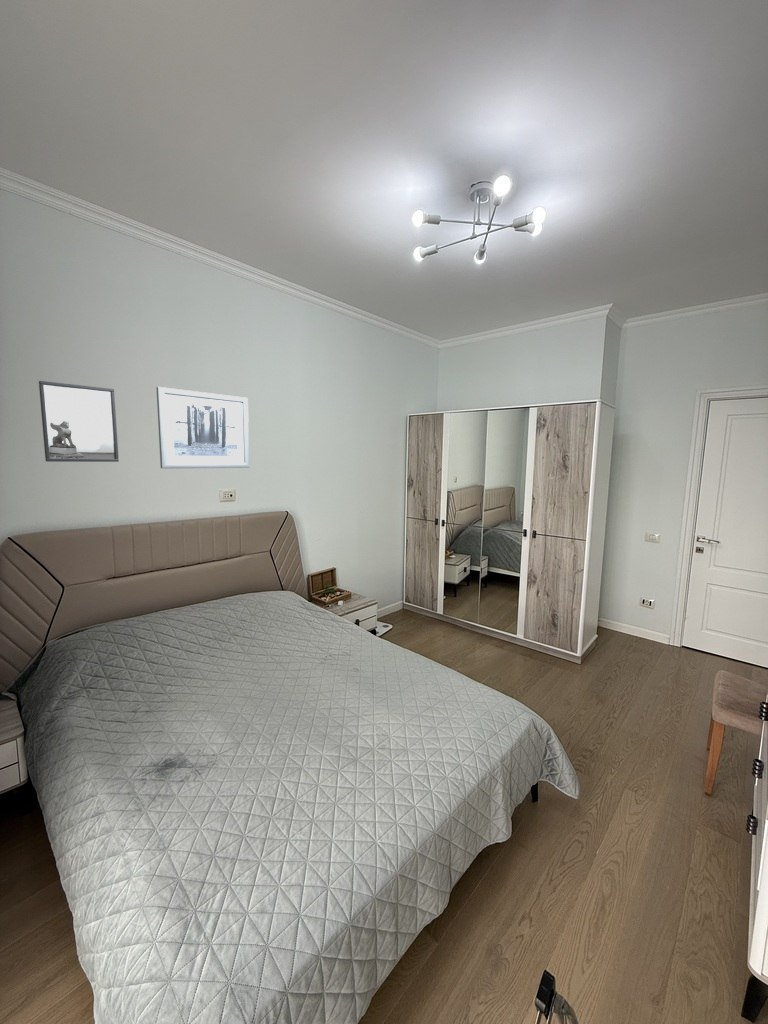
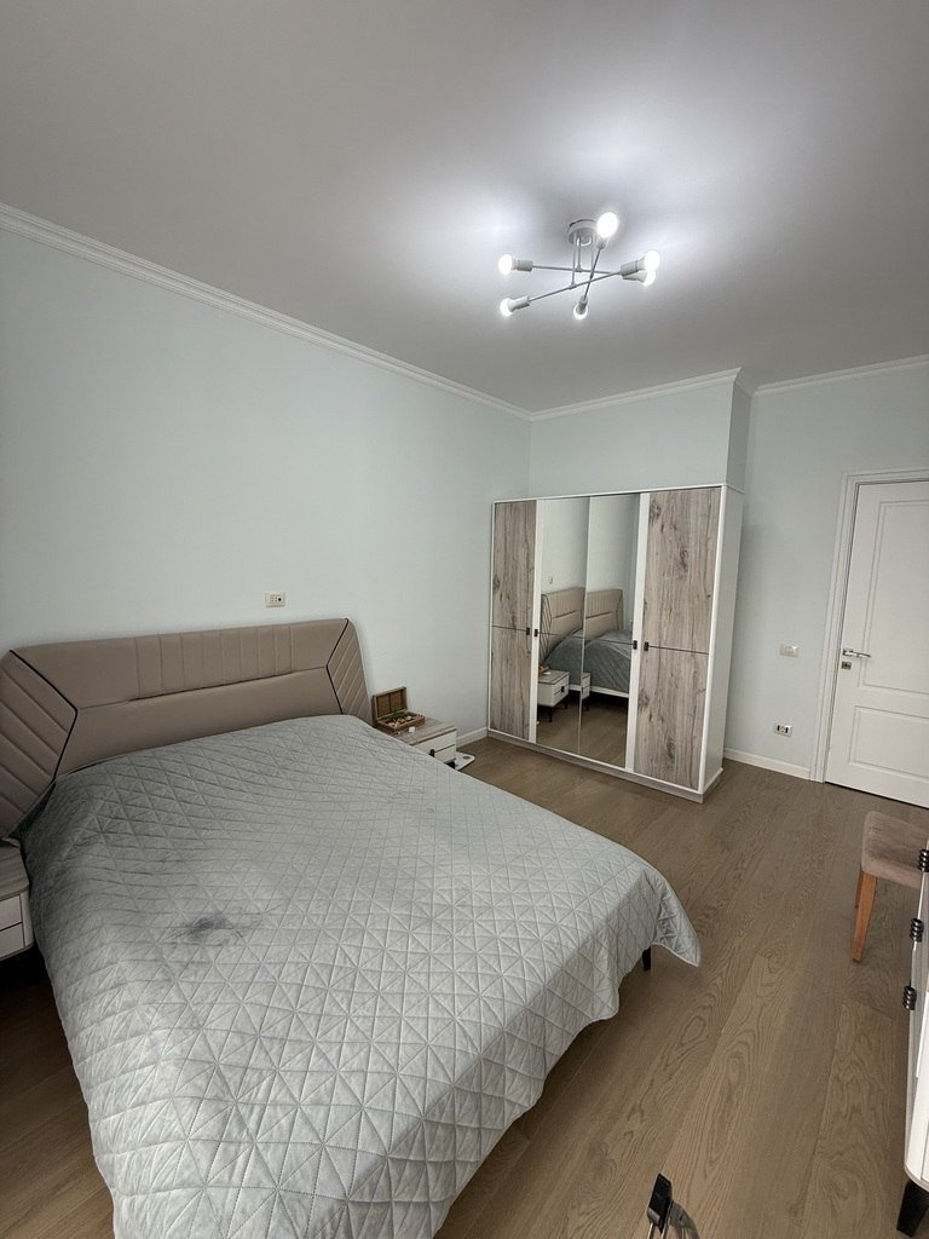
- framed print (81, 423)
- wall art (207, 430)
